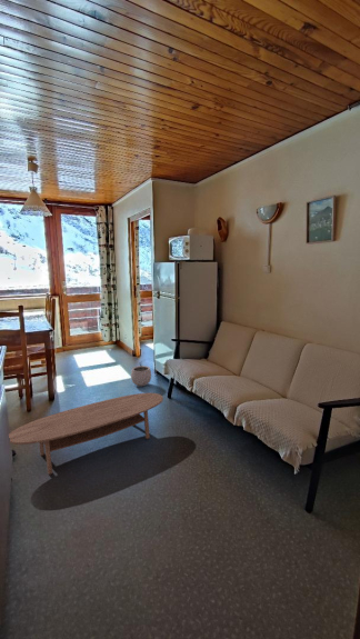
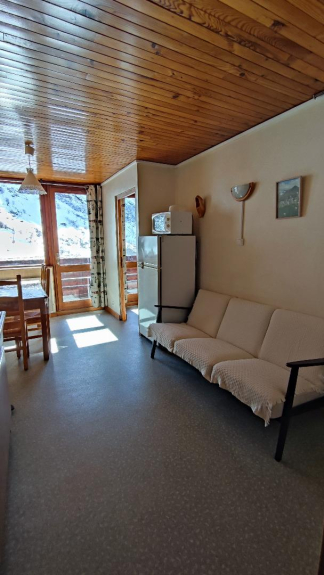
- coffee table (96, 429)
- plant pot (141, 372)
